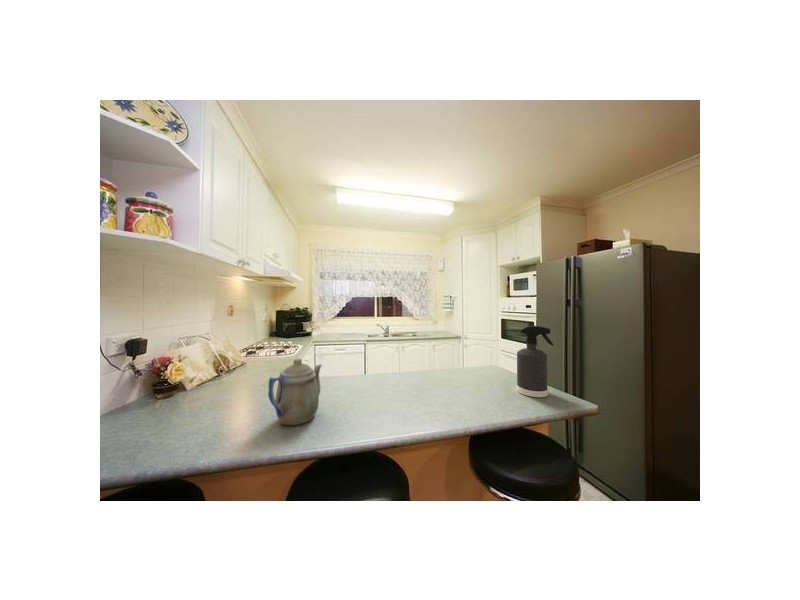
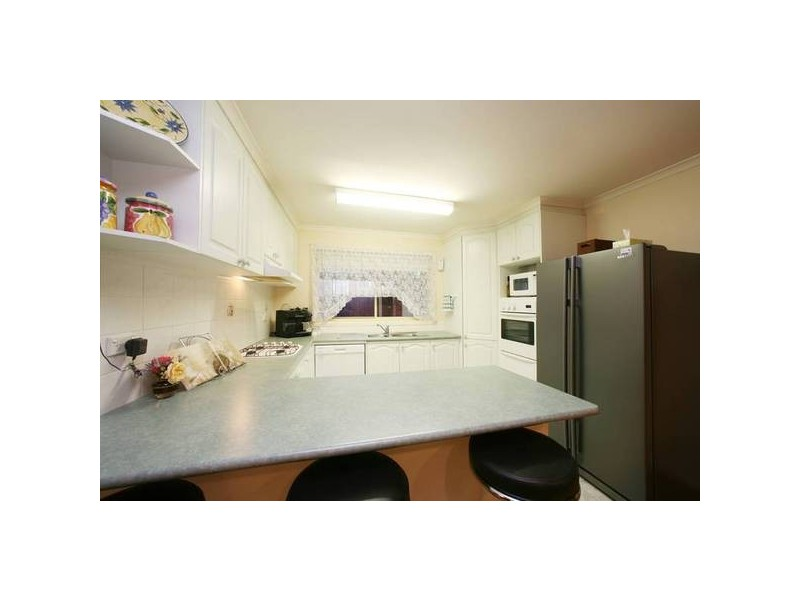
- teapot (297, 388)
- spray bottle (534, 359)
